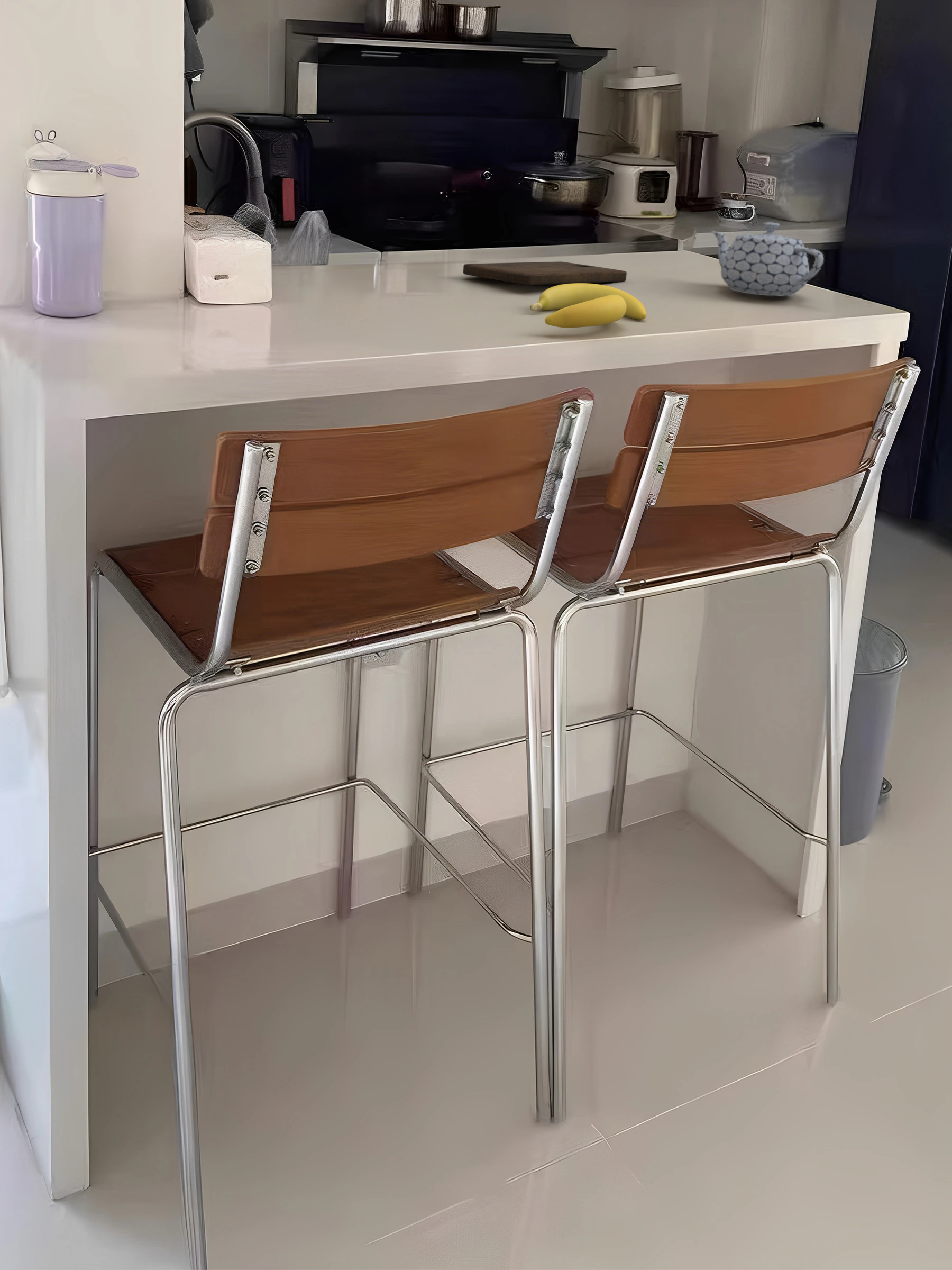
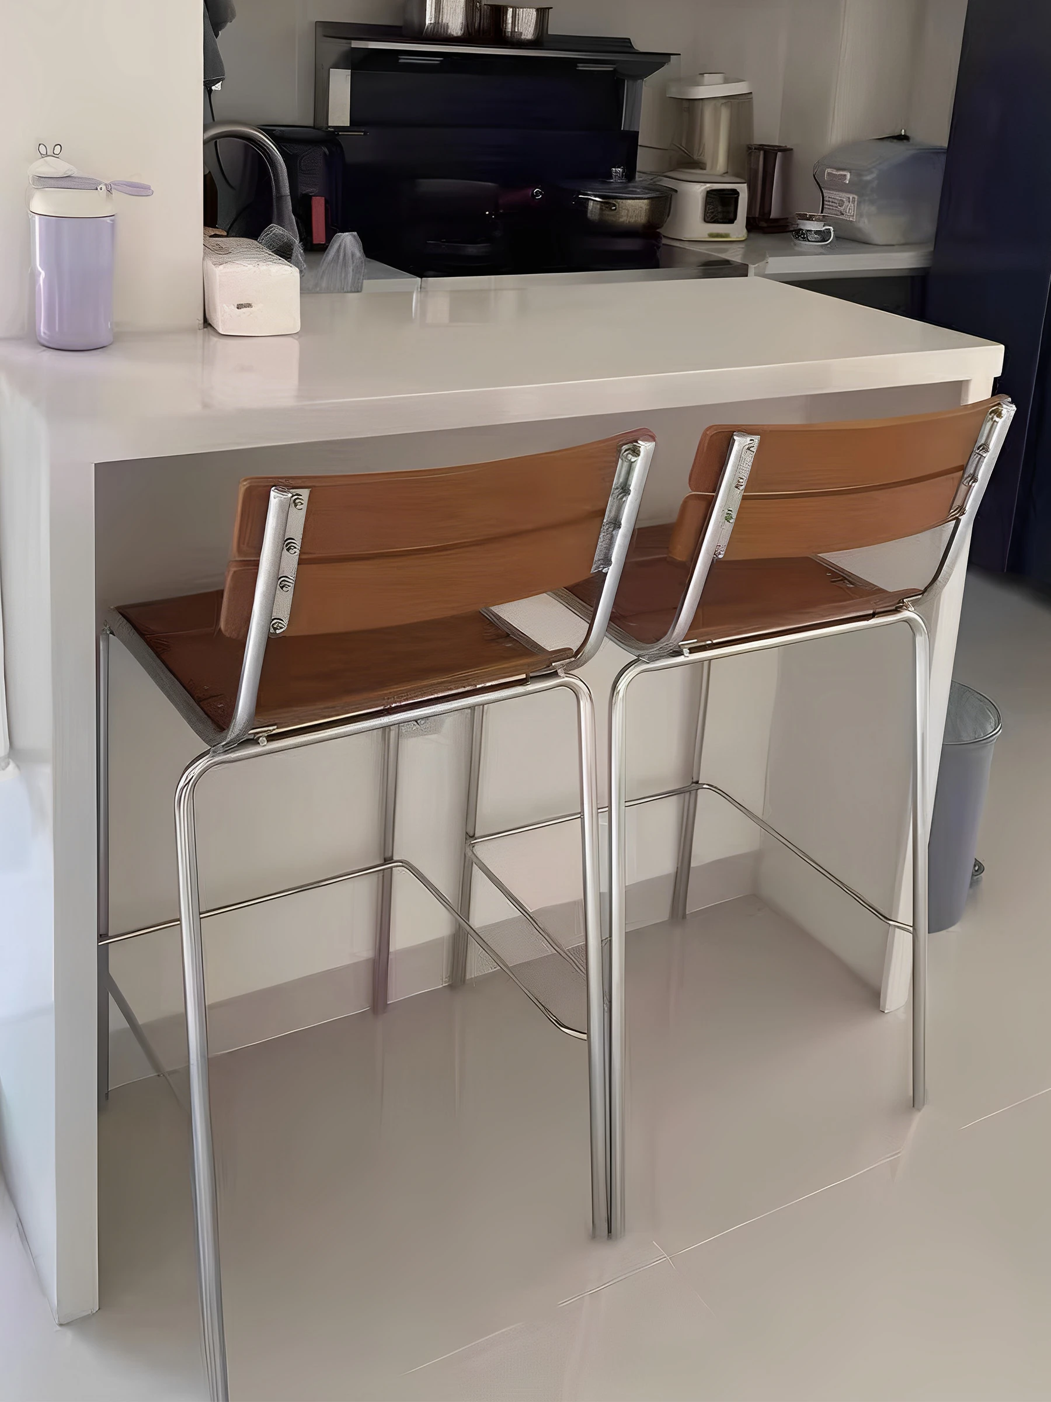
- cutting board (546, 273)
- banana (582, 304)
- teapot (763, 258)
